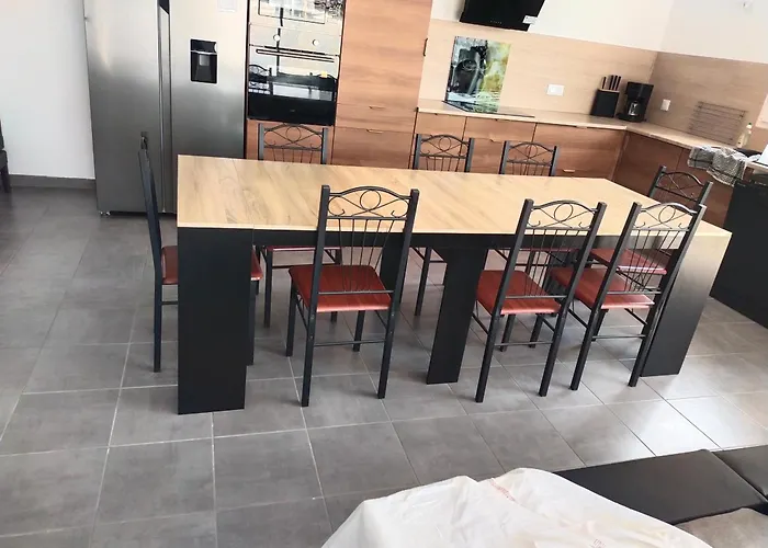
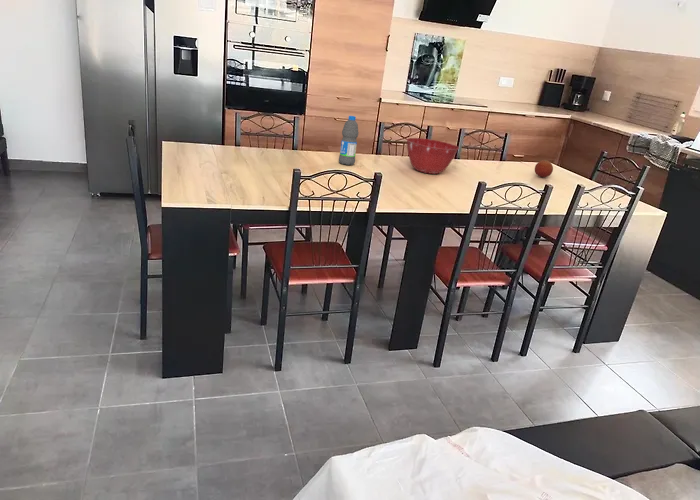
+ fruit (543, 168)
+ mixing bowl (430, 157)
+ water bottle (349, 140)
